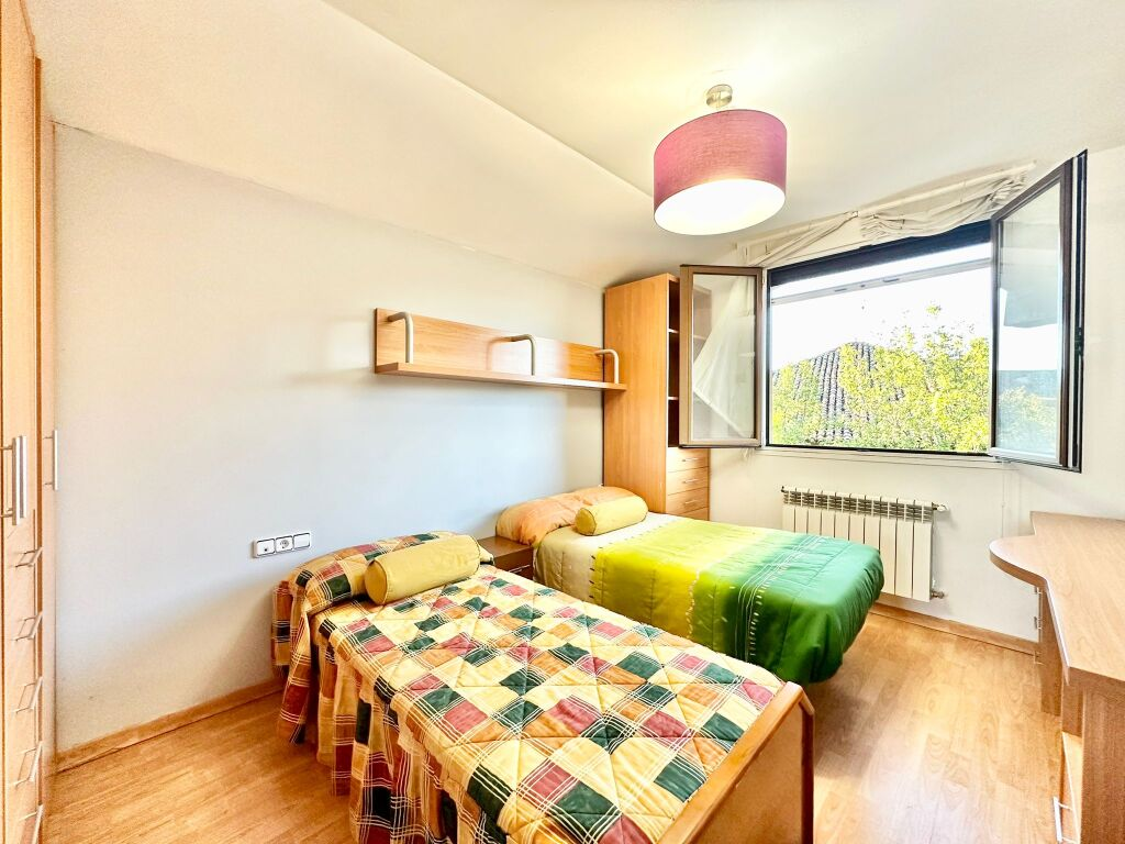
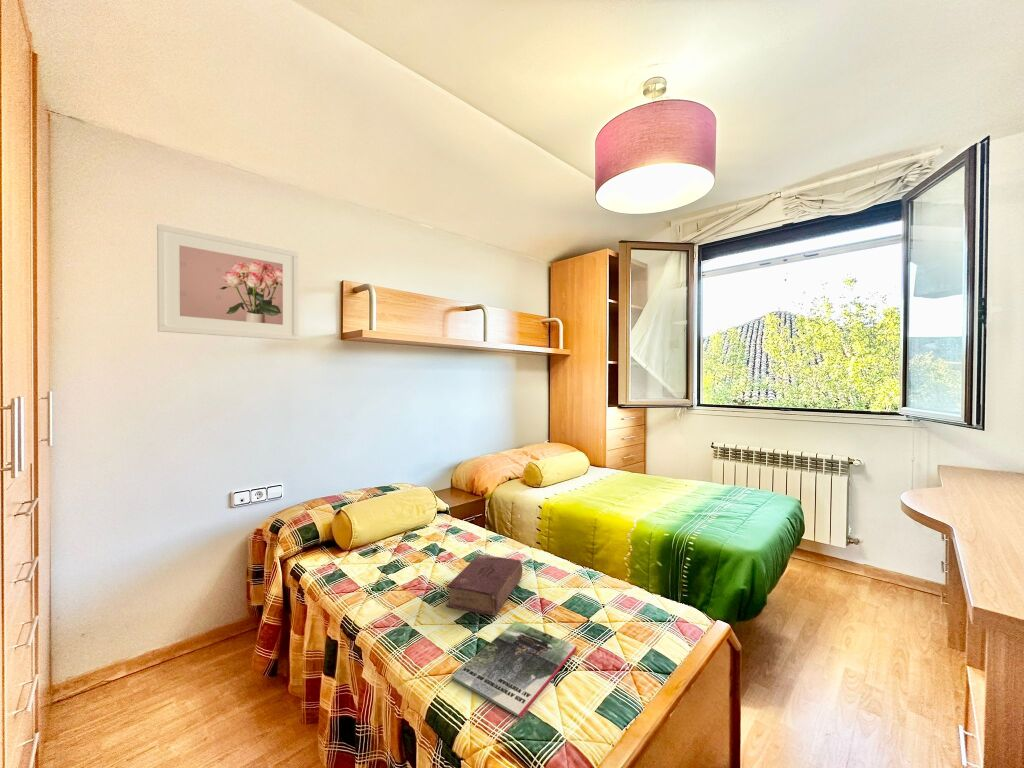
+ magazine (517, 661)
+ book (486, 582)
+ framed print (234, 288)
